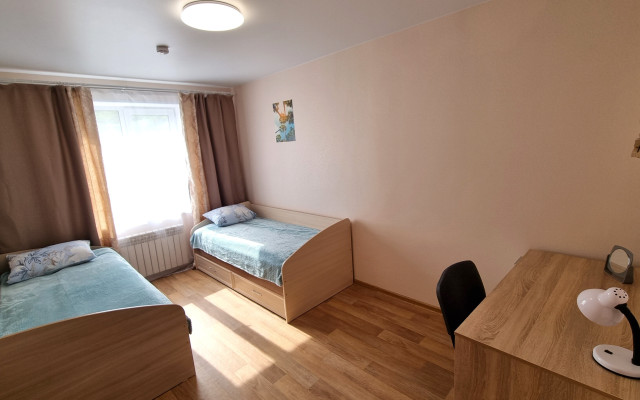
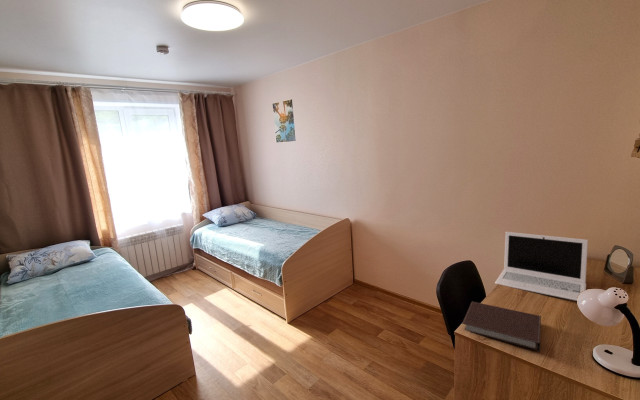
+ laptop (540, 262)
+ notebook (501, 322)
